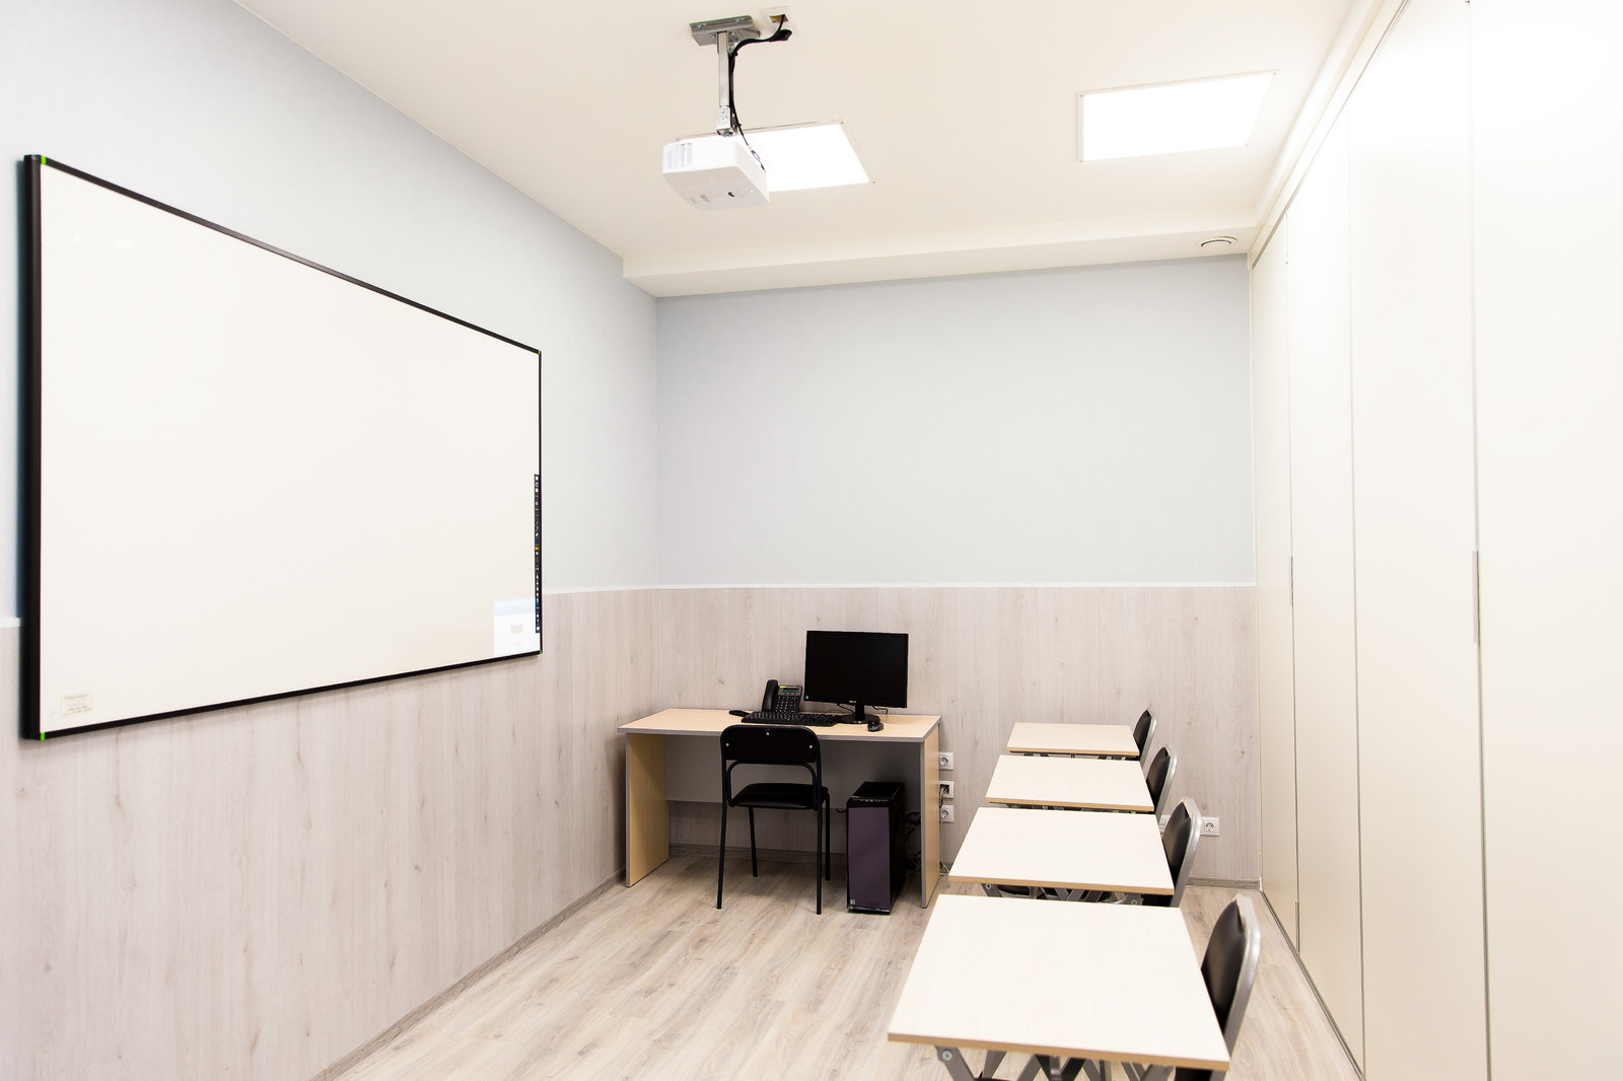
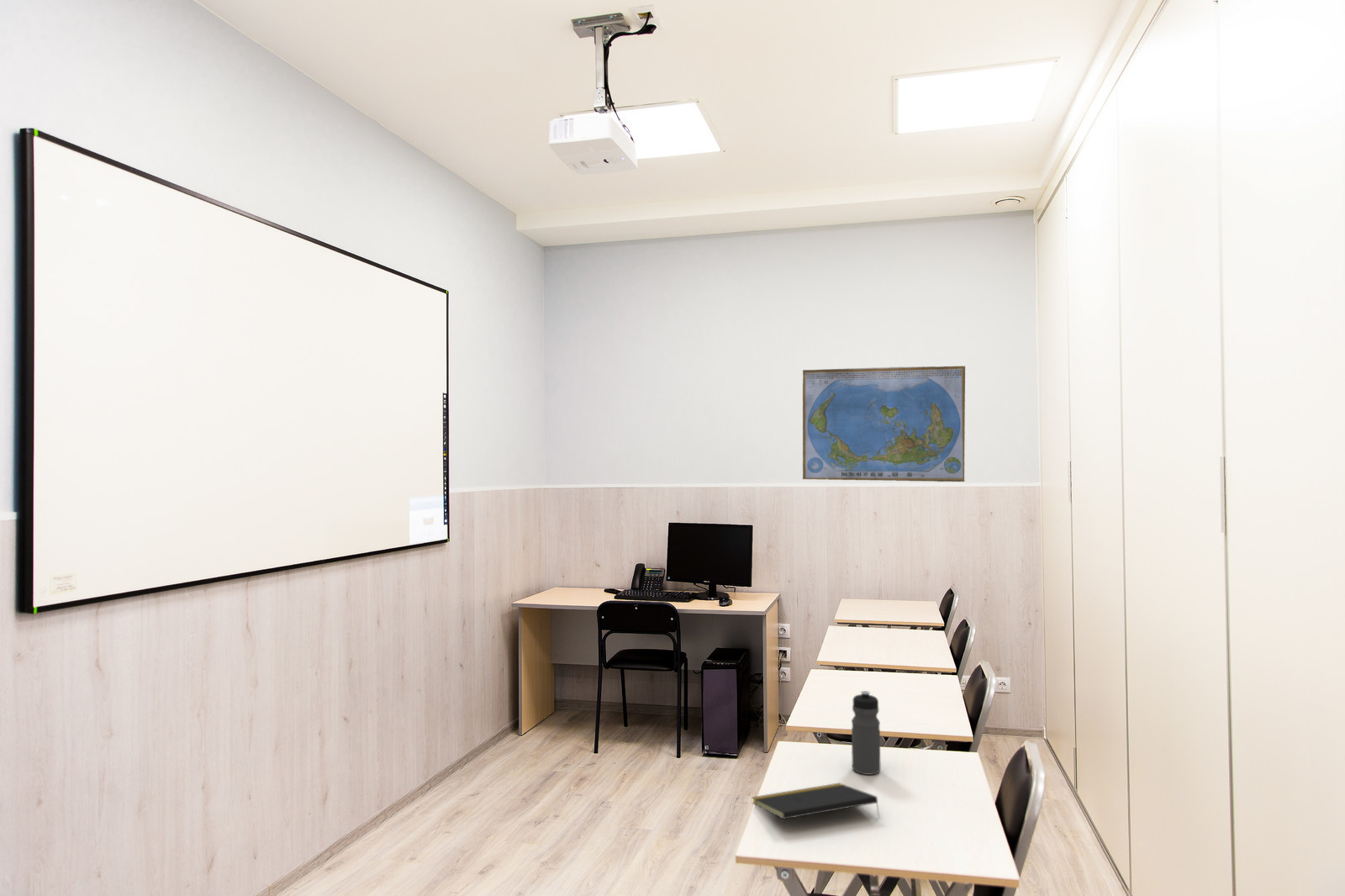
+ world map (882, 424)
+ water bottle (865, 730)
+ notepad (813, 799)
